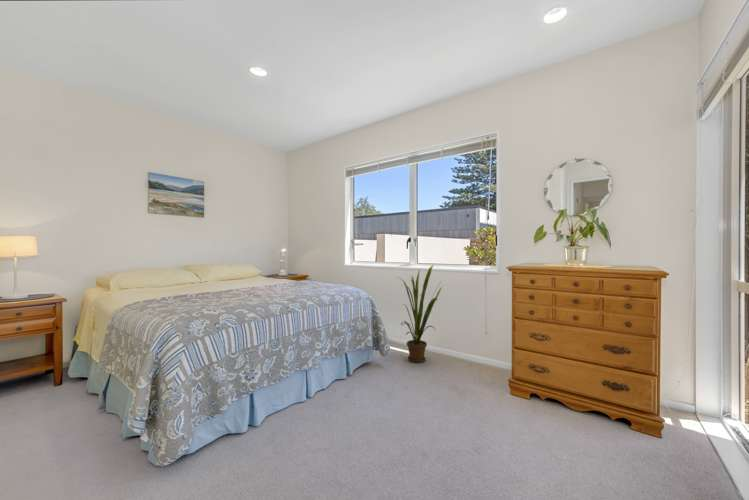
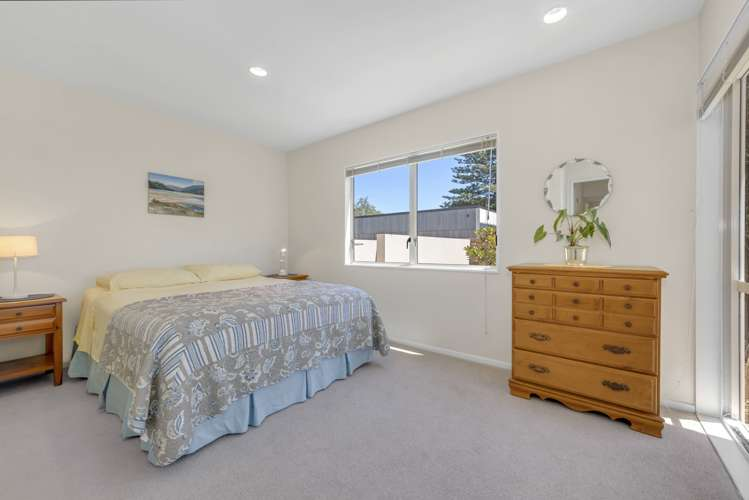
- house plant (417, 312)
